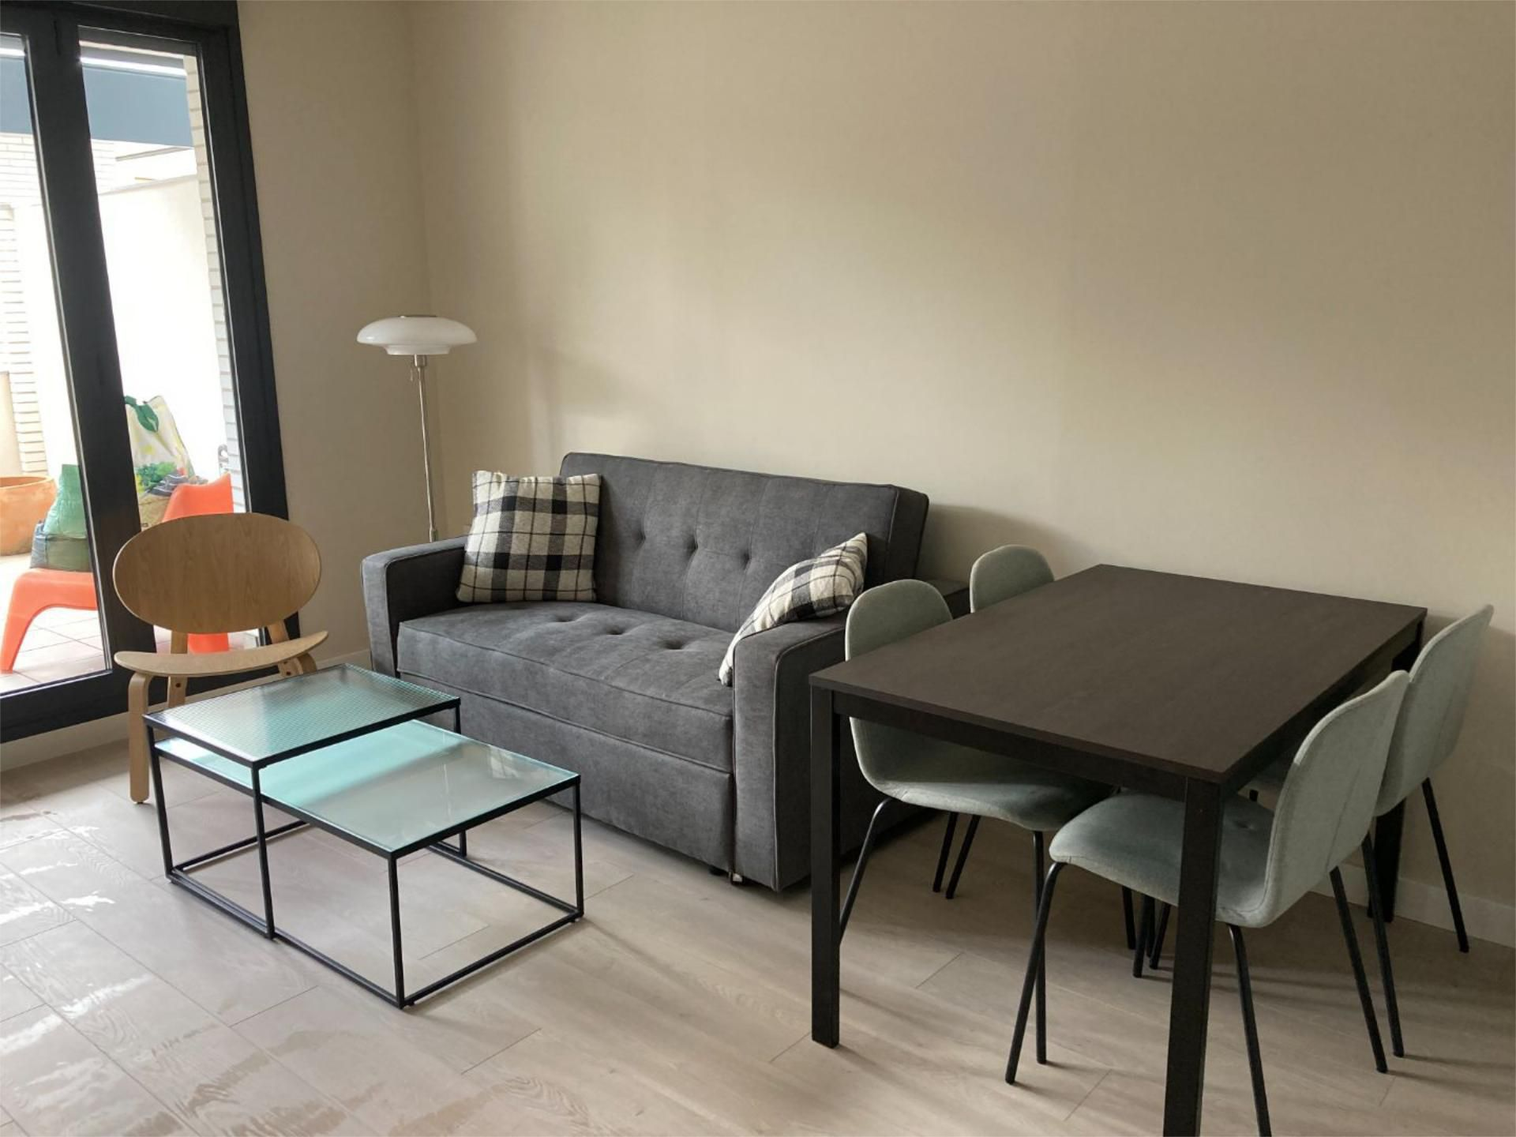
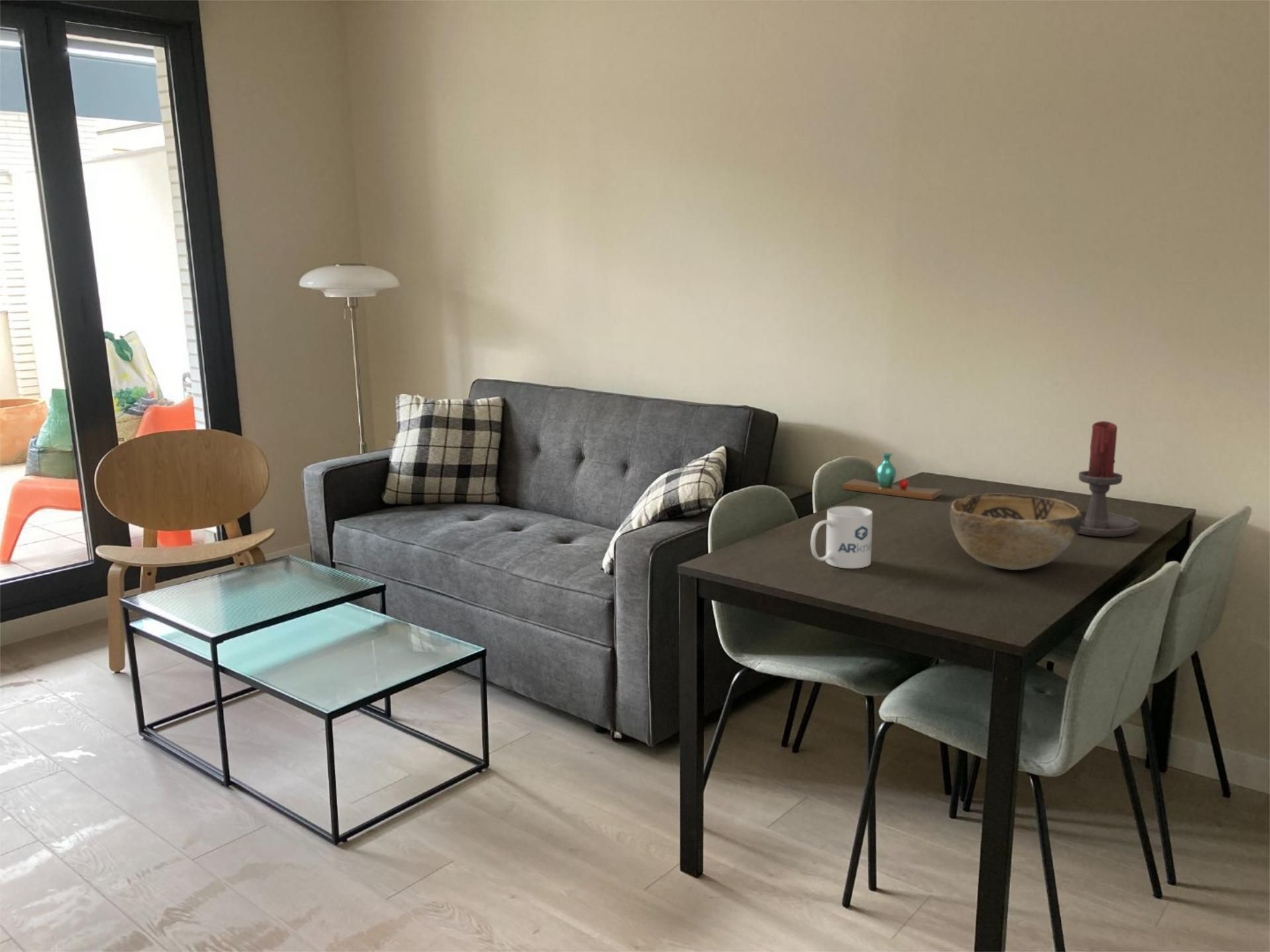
+ vase (892, 473)
+ mug (841, 537)
+ decorative bowl (1013, 536)
+ candle holder (1087, 475)
